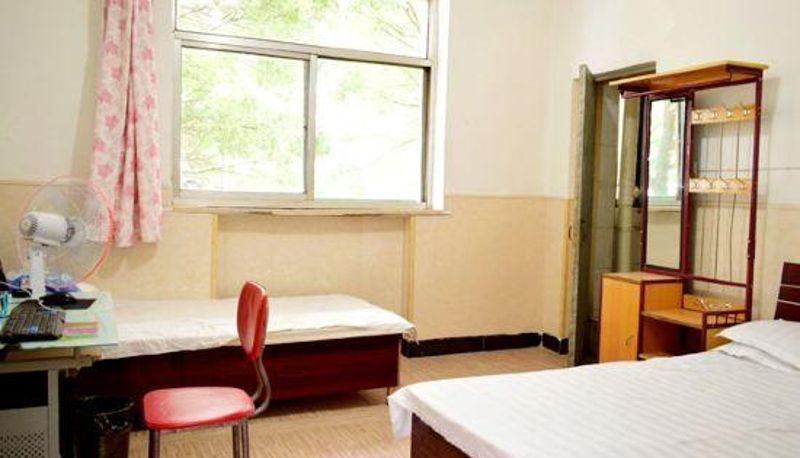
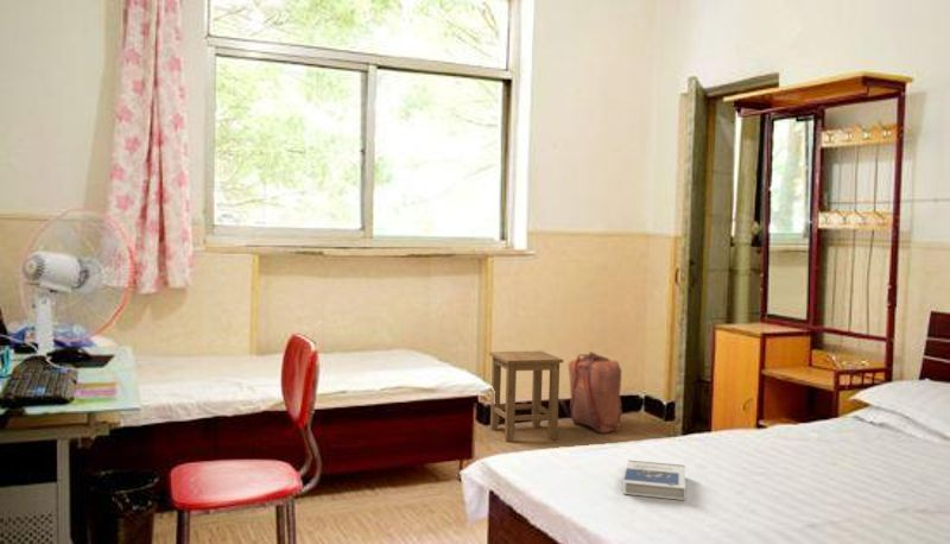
+ backpack (593, 390)
+ stool (532, 394)
+ hardback book (654, 479)
